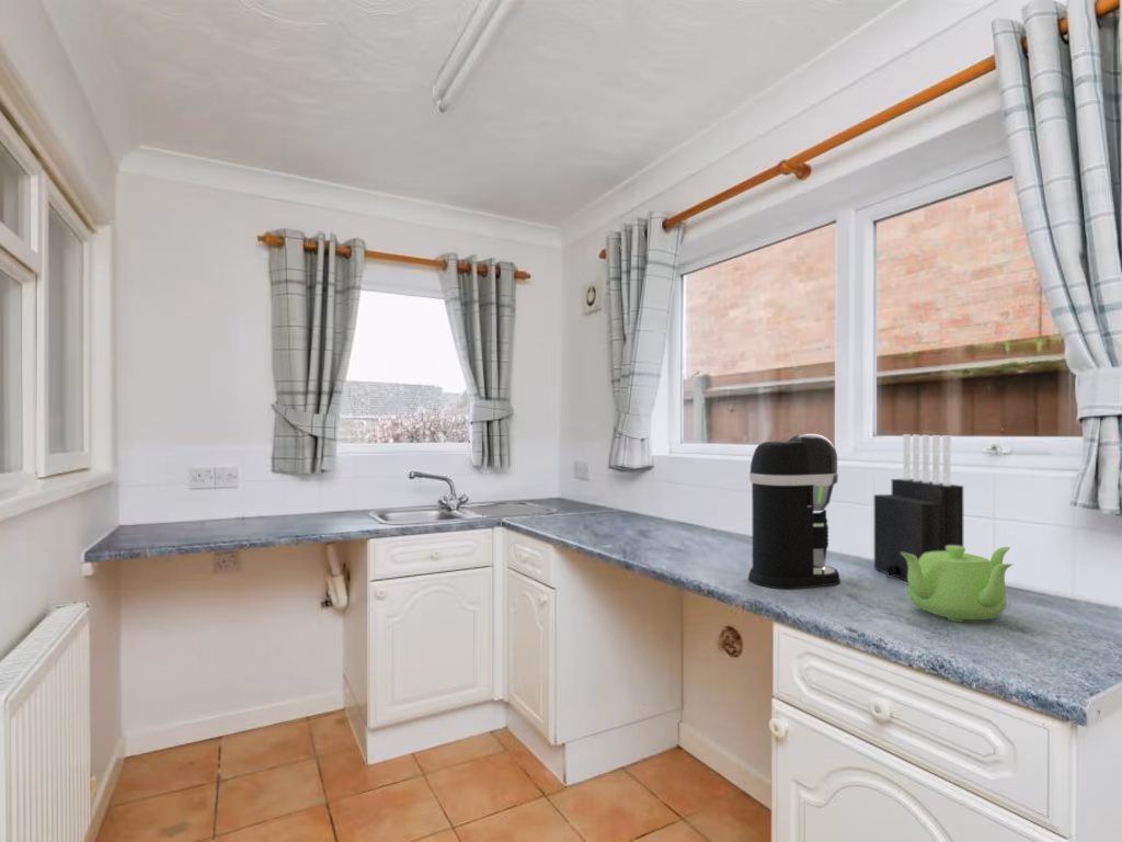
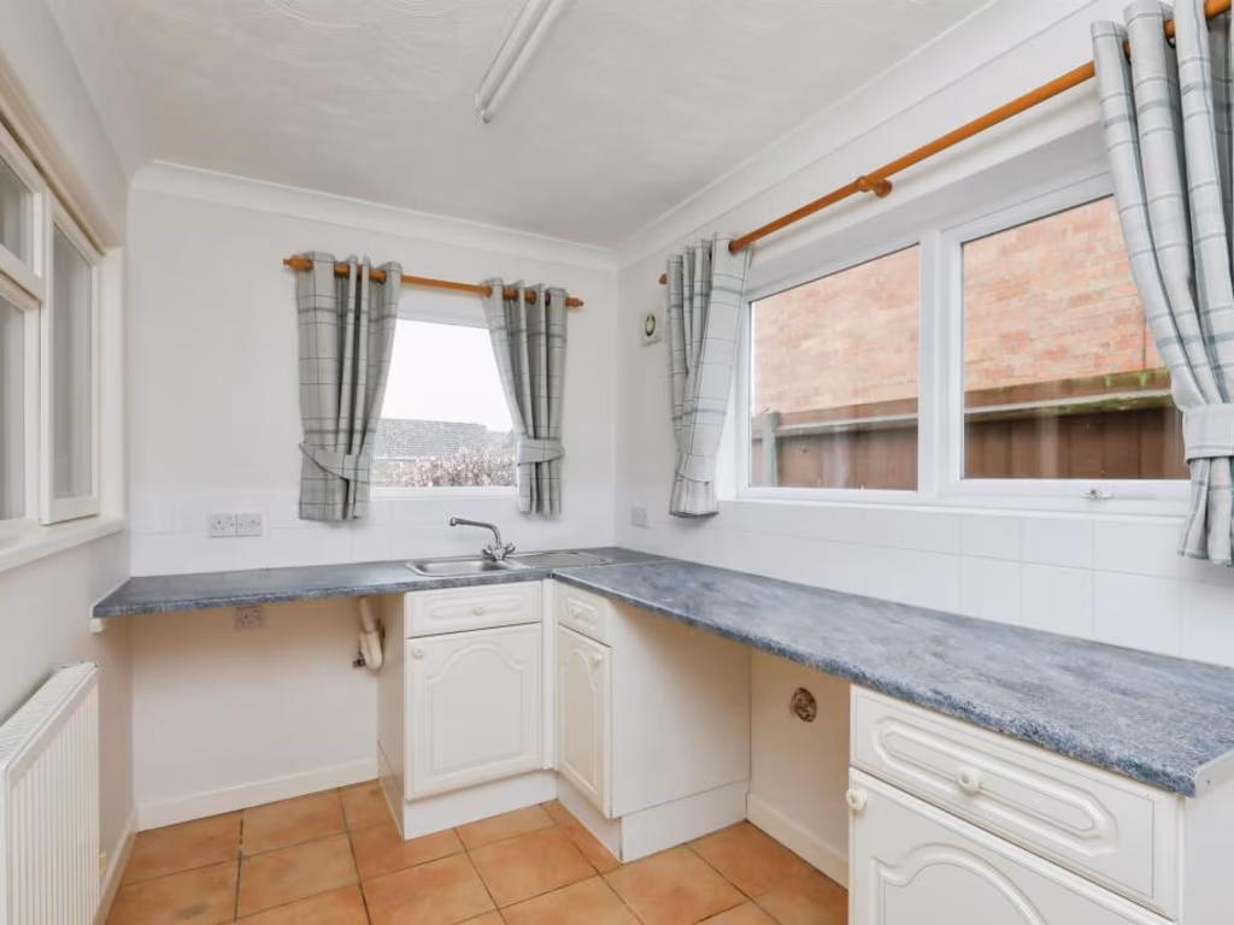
- knife block (912, 505)
- coffee maker (793, 507)
- teapot (965, 583)
